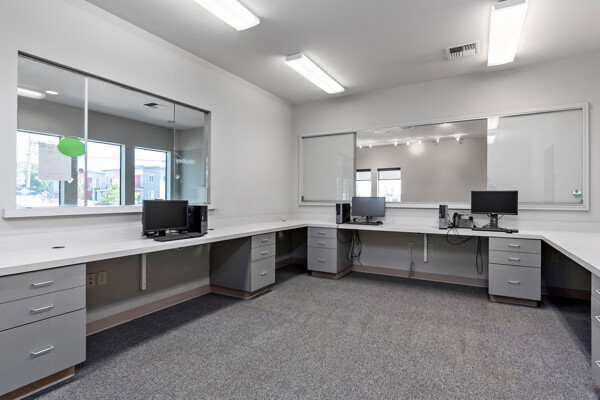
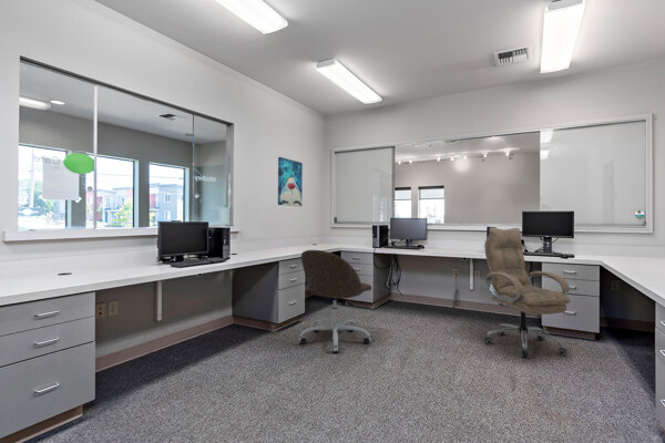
+ wall art (290, 183)
+ office chair (521, 286)
+ office chair (335, 293)
